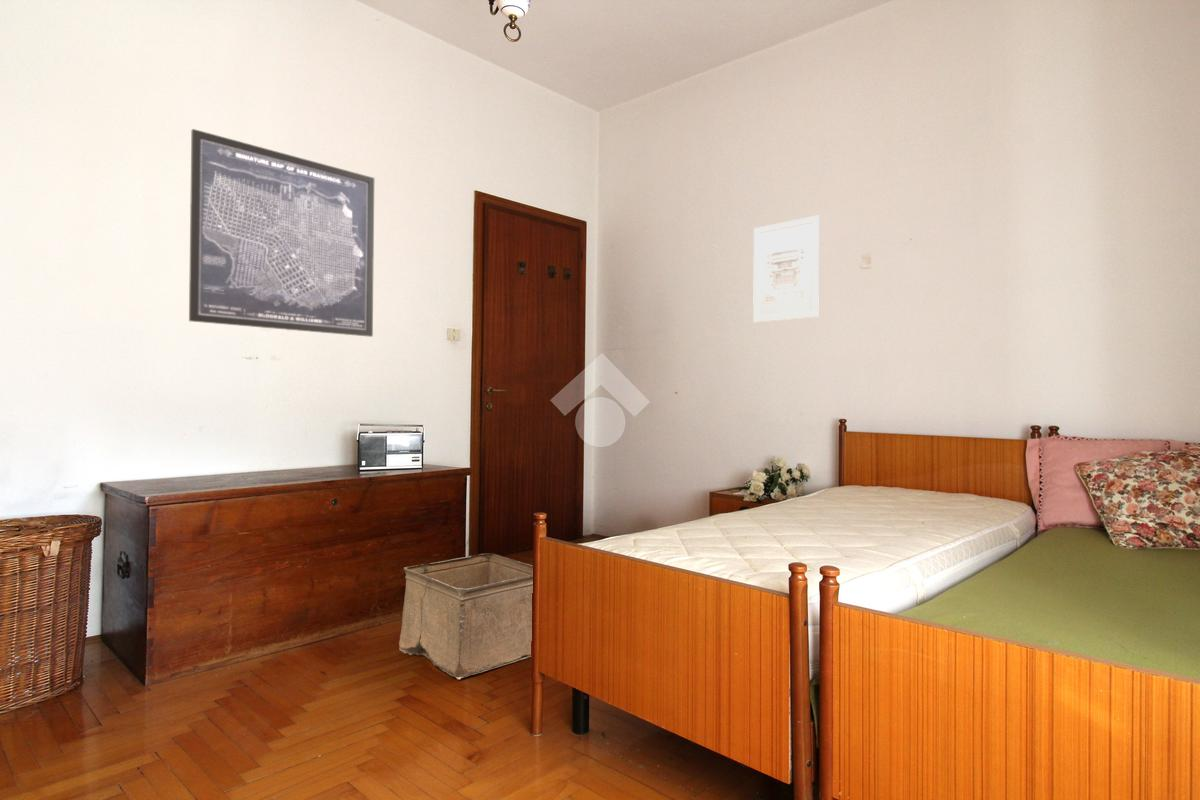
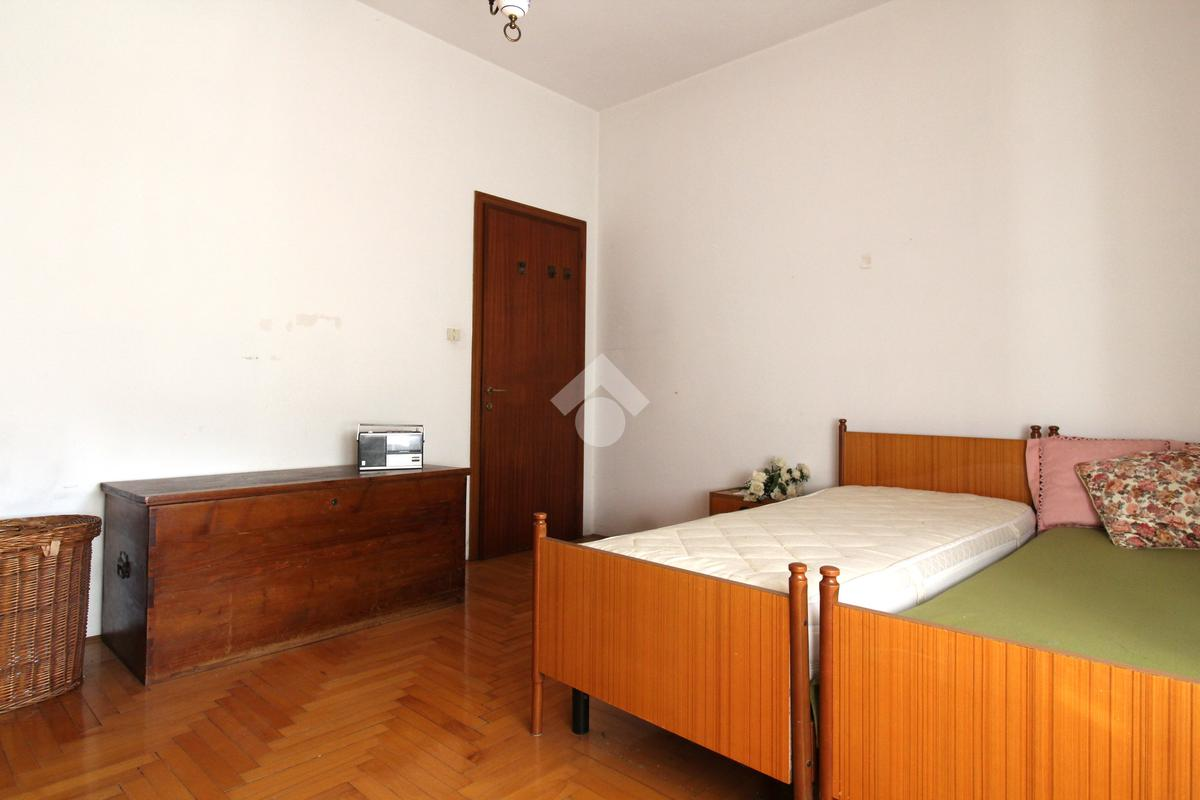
- storage bin (473, 609)
- wall art (290, 242)
- wall art (785, 270)
